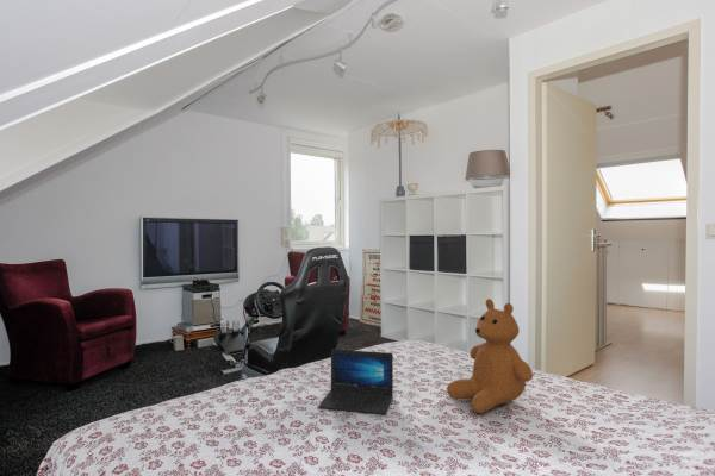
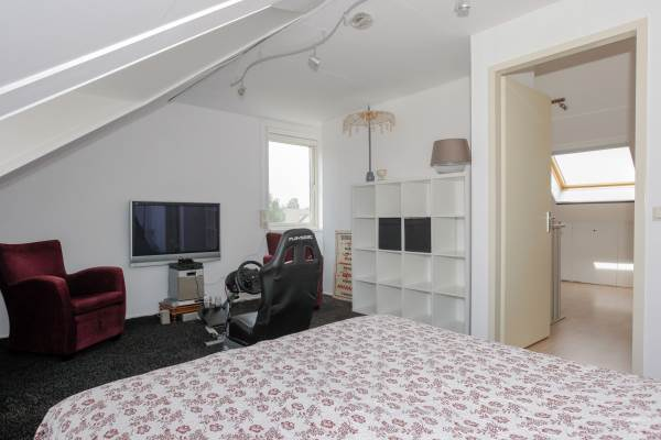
- teddy bear (486, 351)
- laptop (356, 380)
